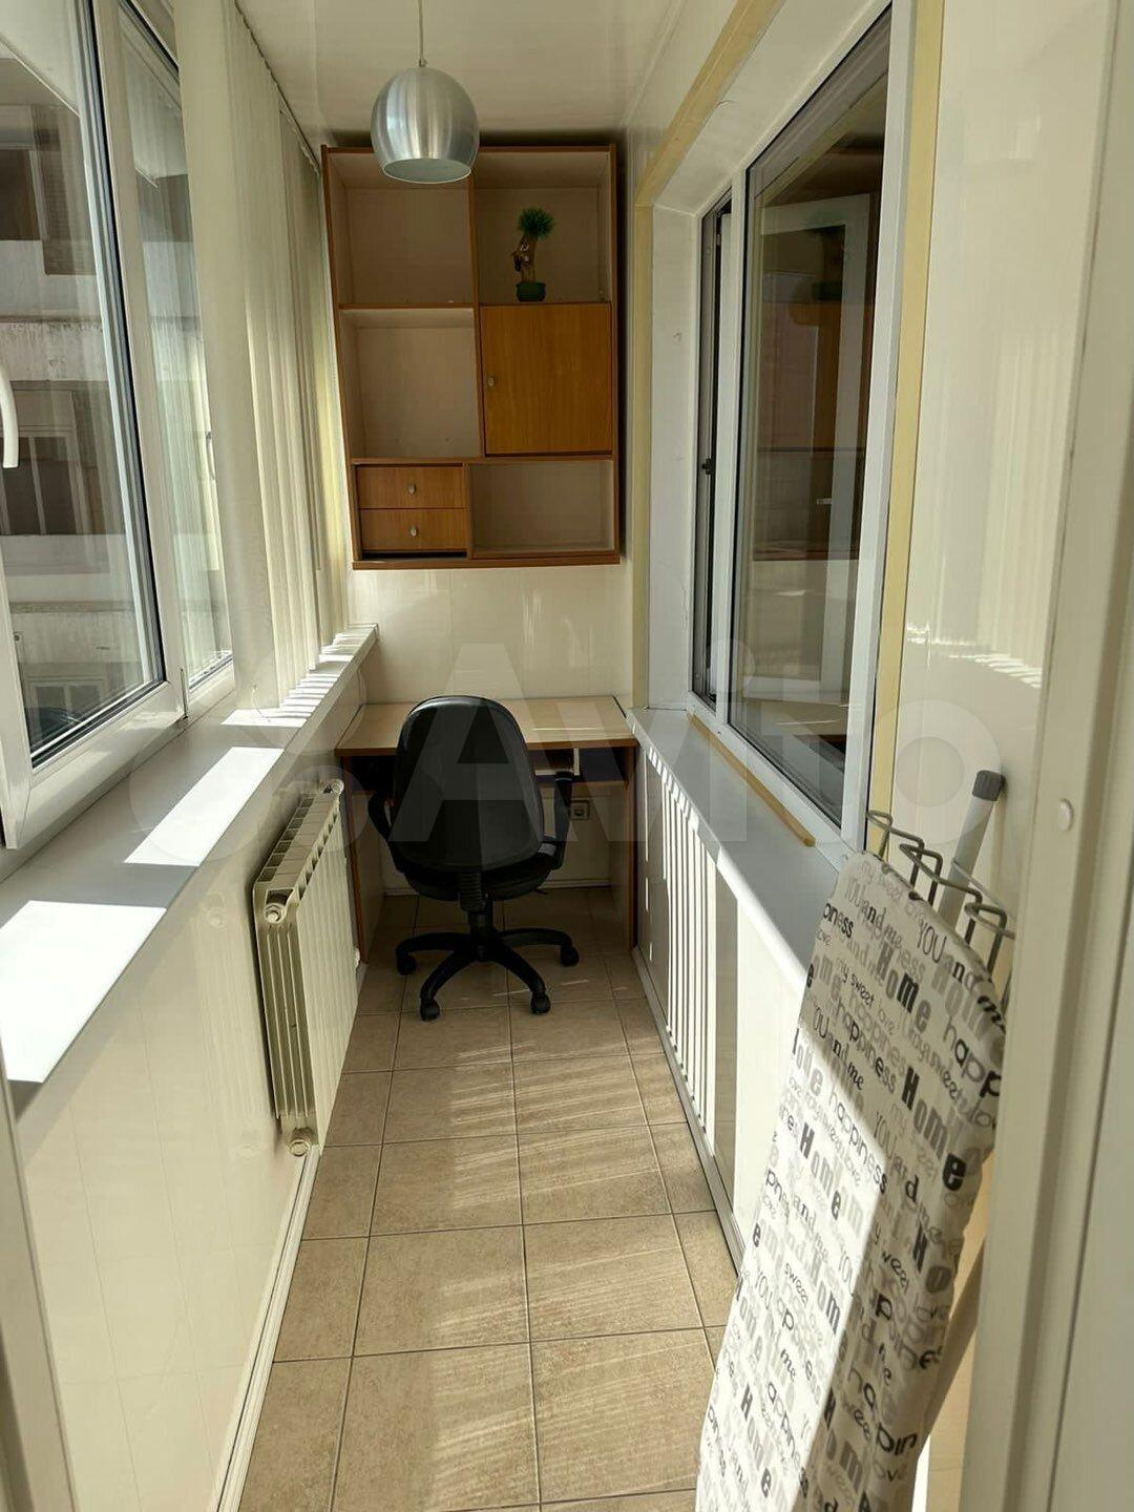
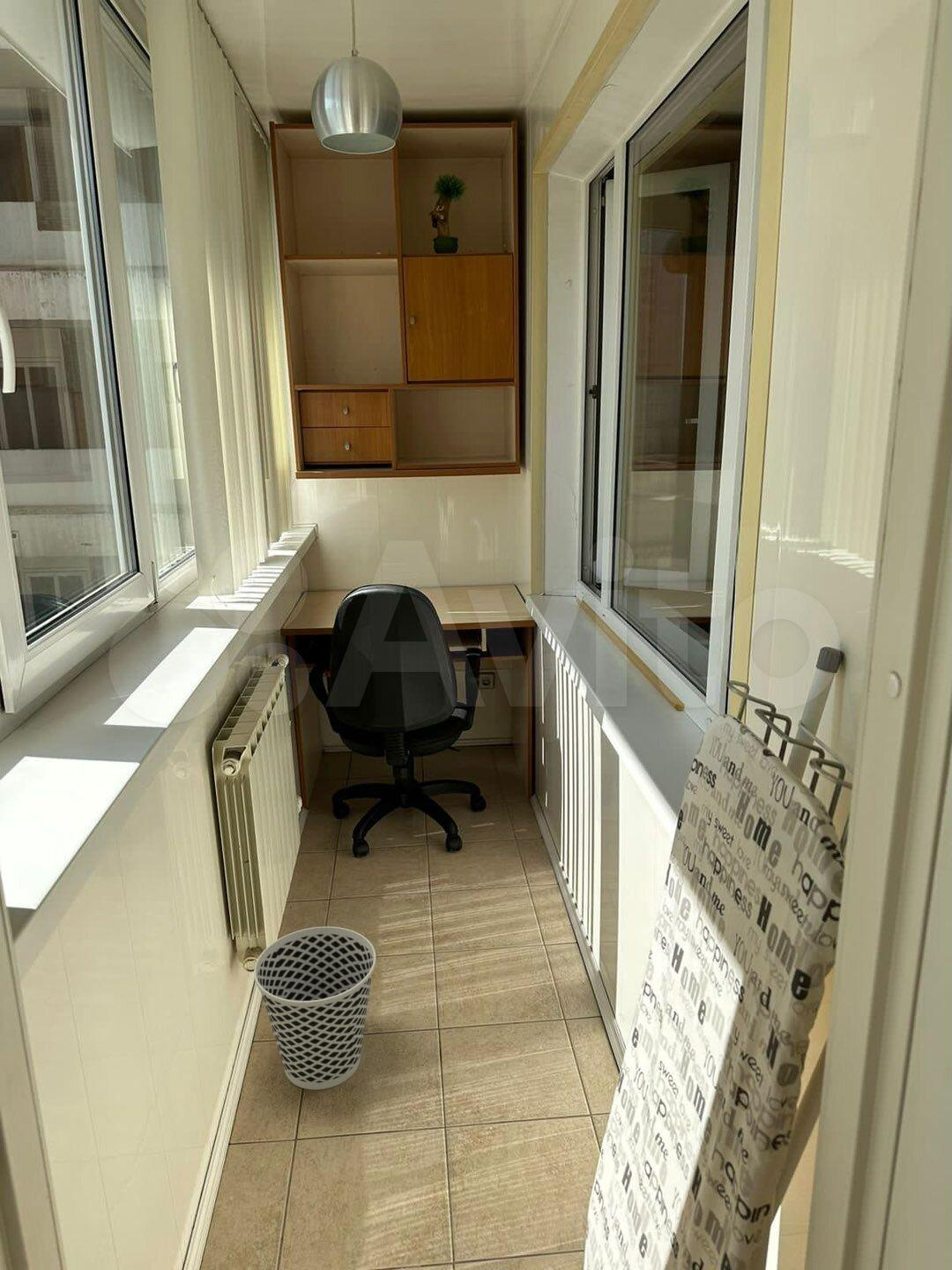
+ wastebasket (319, 1012)
